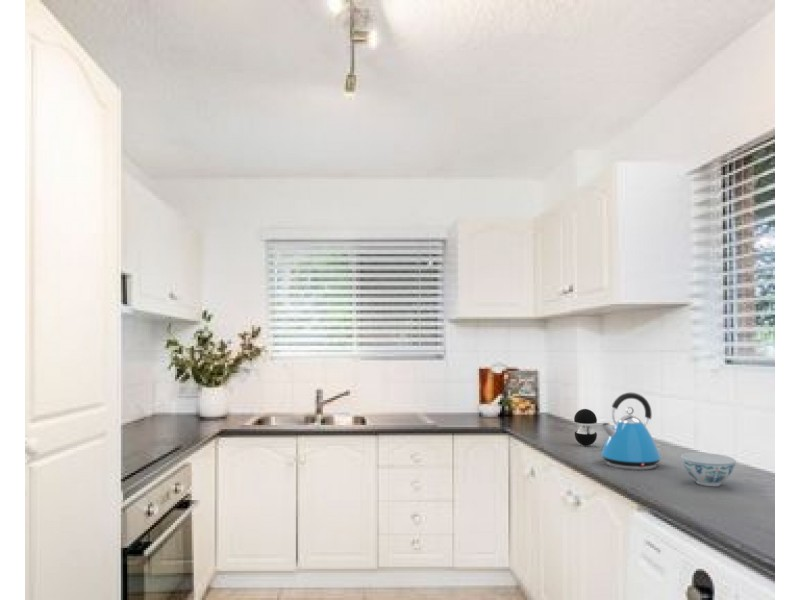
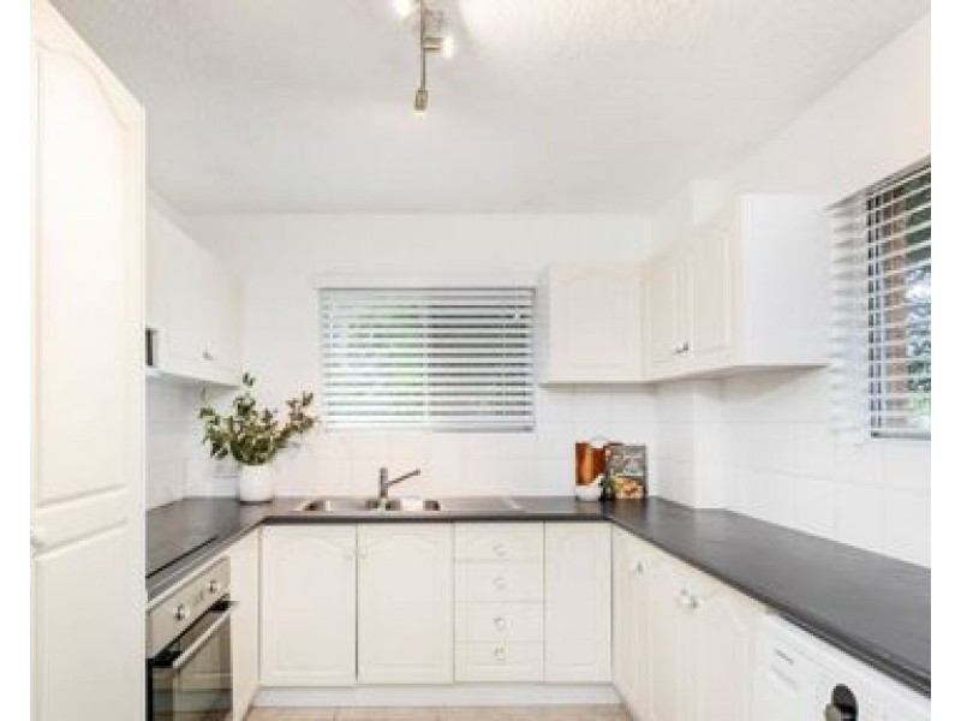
- speaker (585, 427)
- chinaware (708, 470)
- kettle (631, 428)
